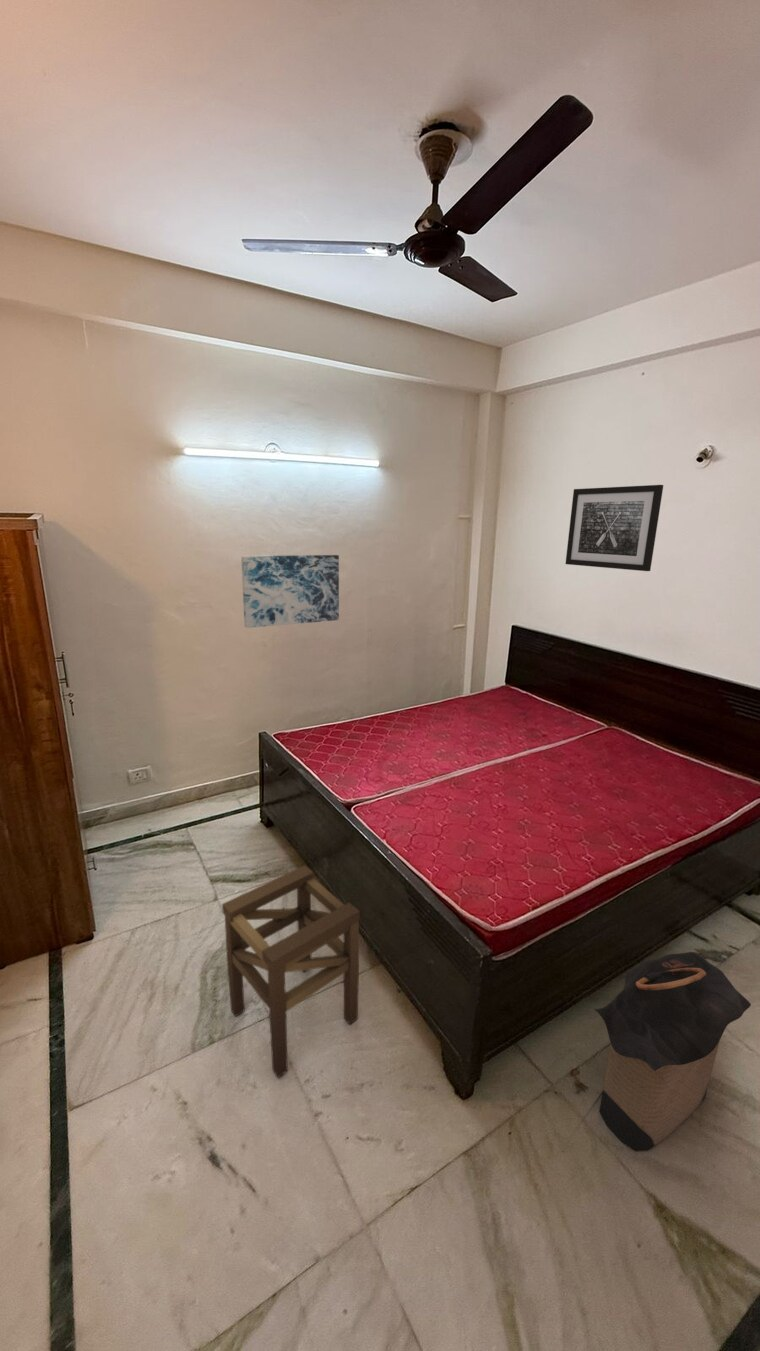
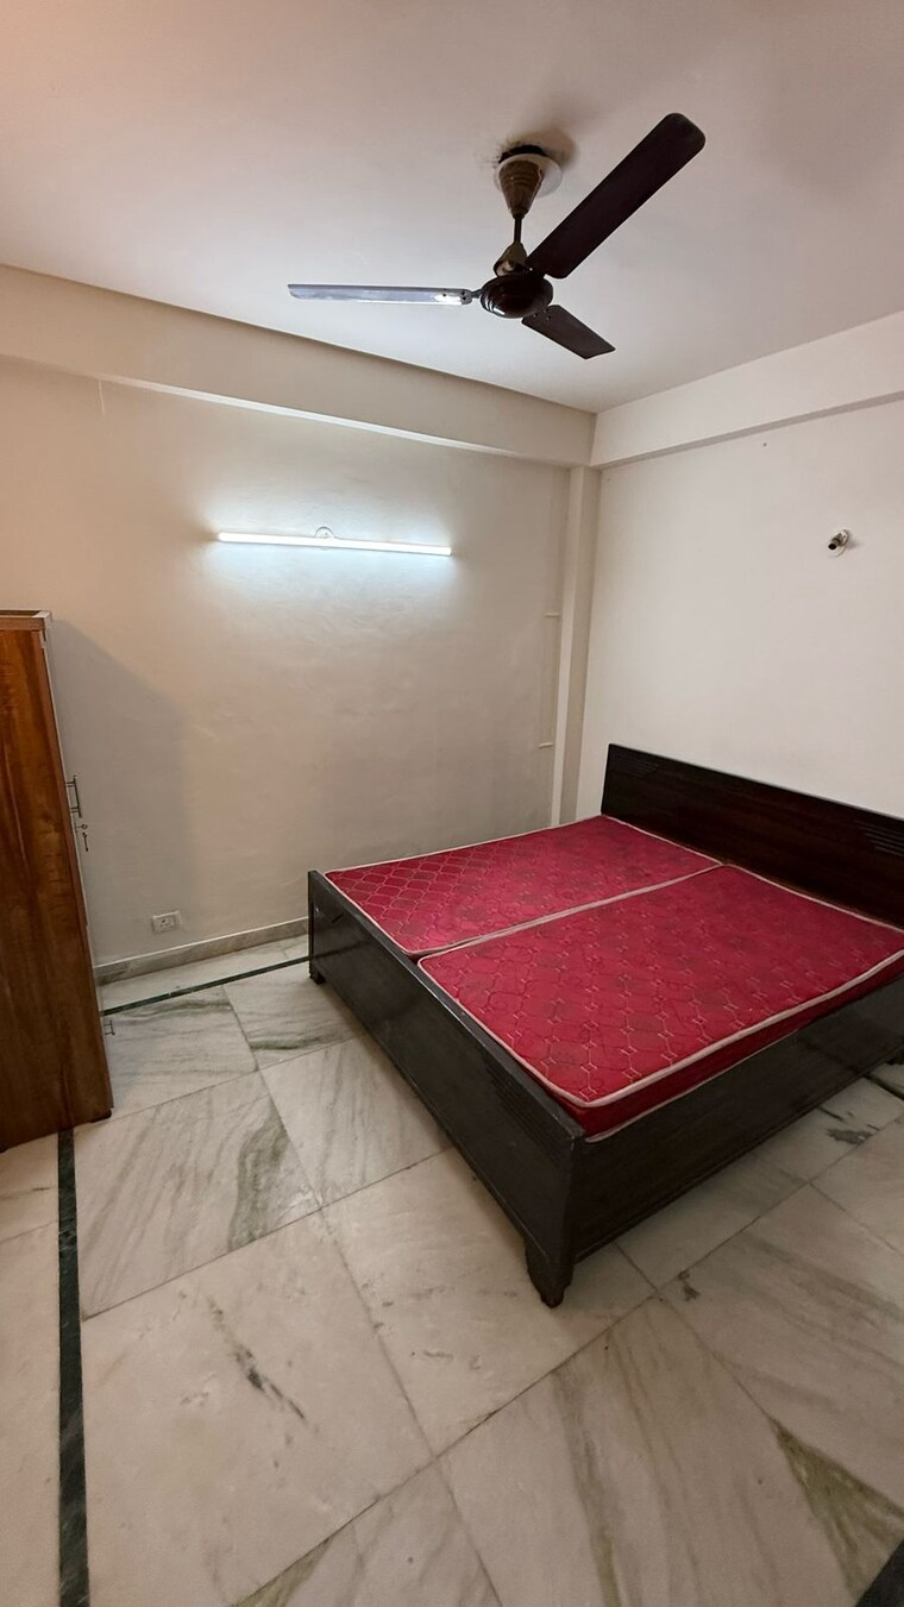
- stool (292, 963)
- wall art (610, 528)
- wall art (292, 590)
- laundry hamper (666, 1025)
